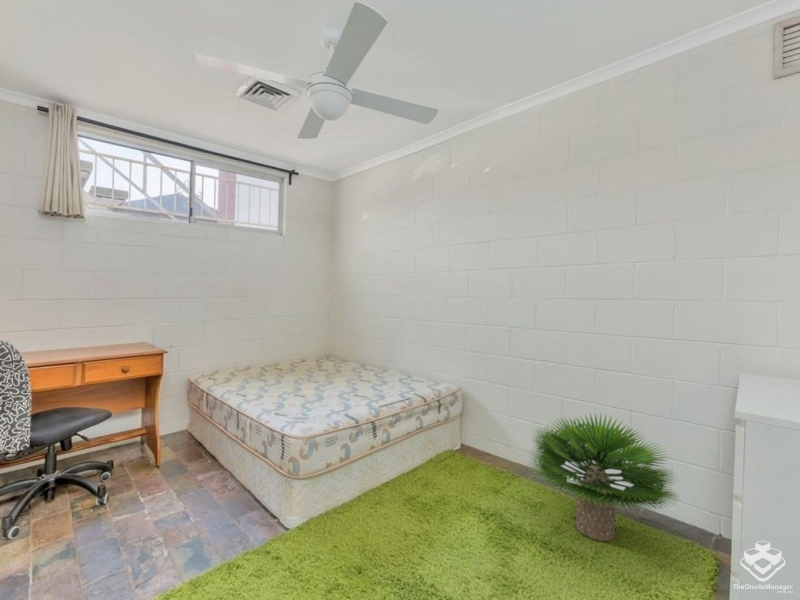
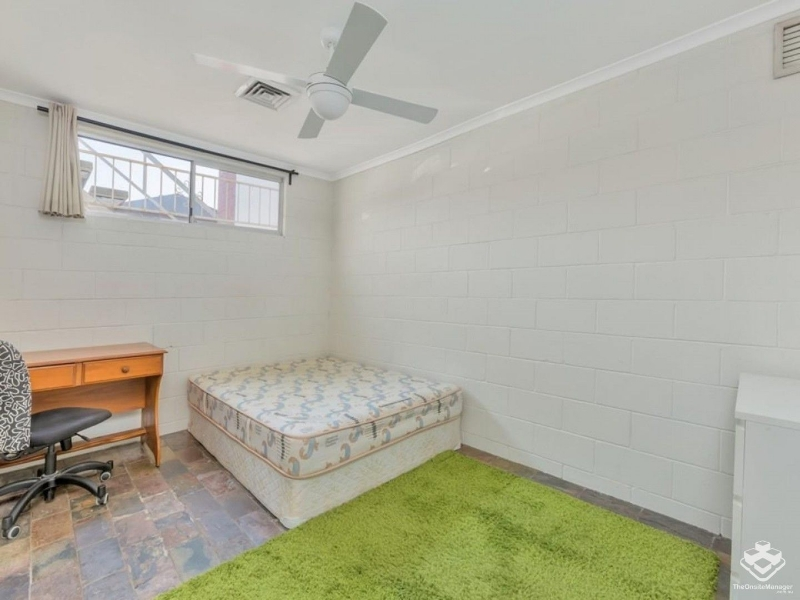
- potted plant (596, 471)
